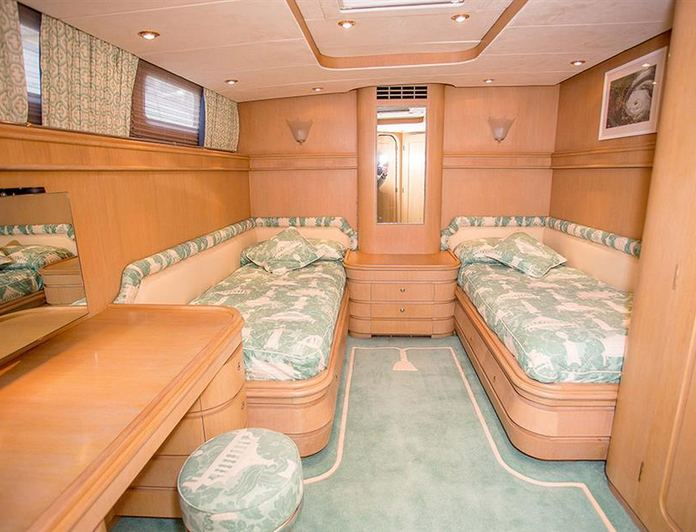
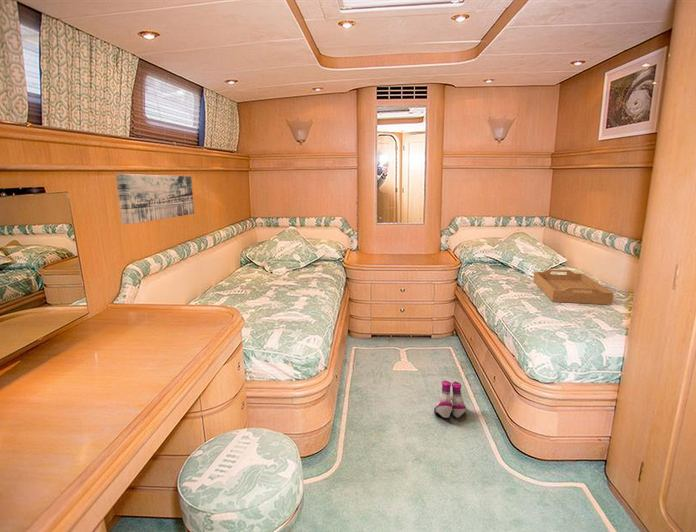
+ wall art (161, 197)
+ boots (450, 396)
+ serving tray (569, 284)
